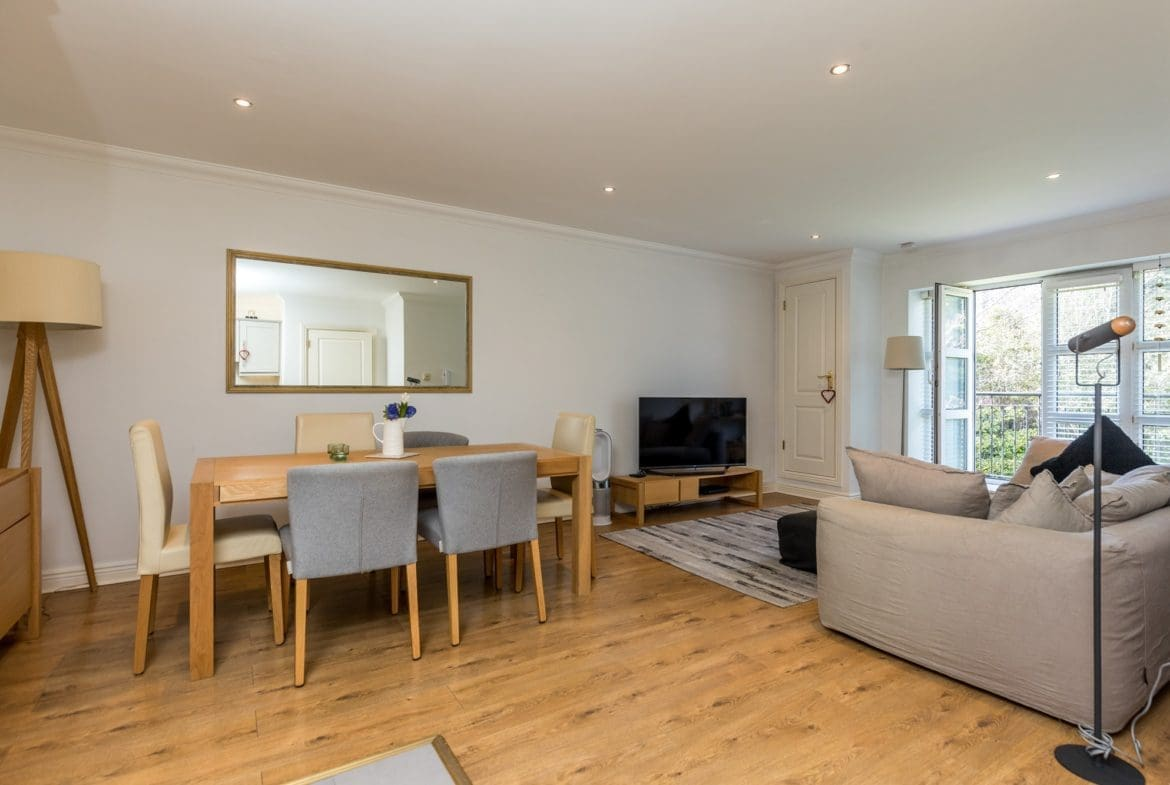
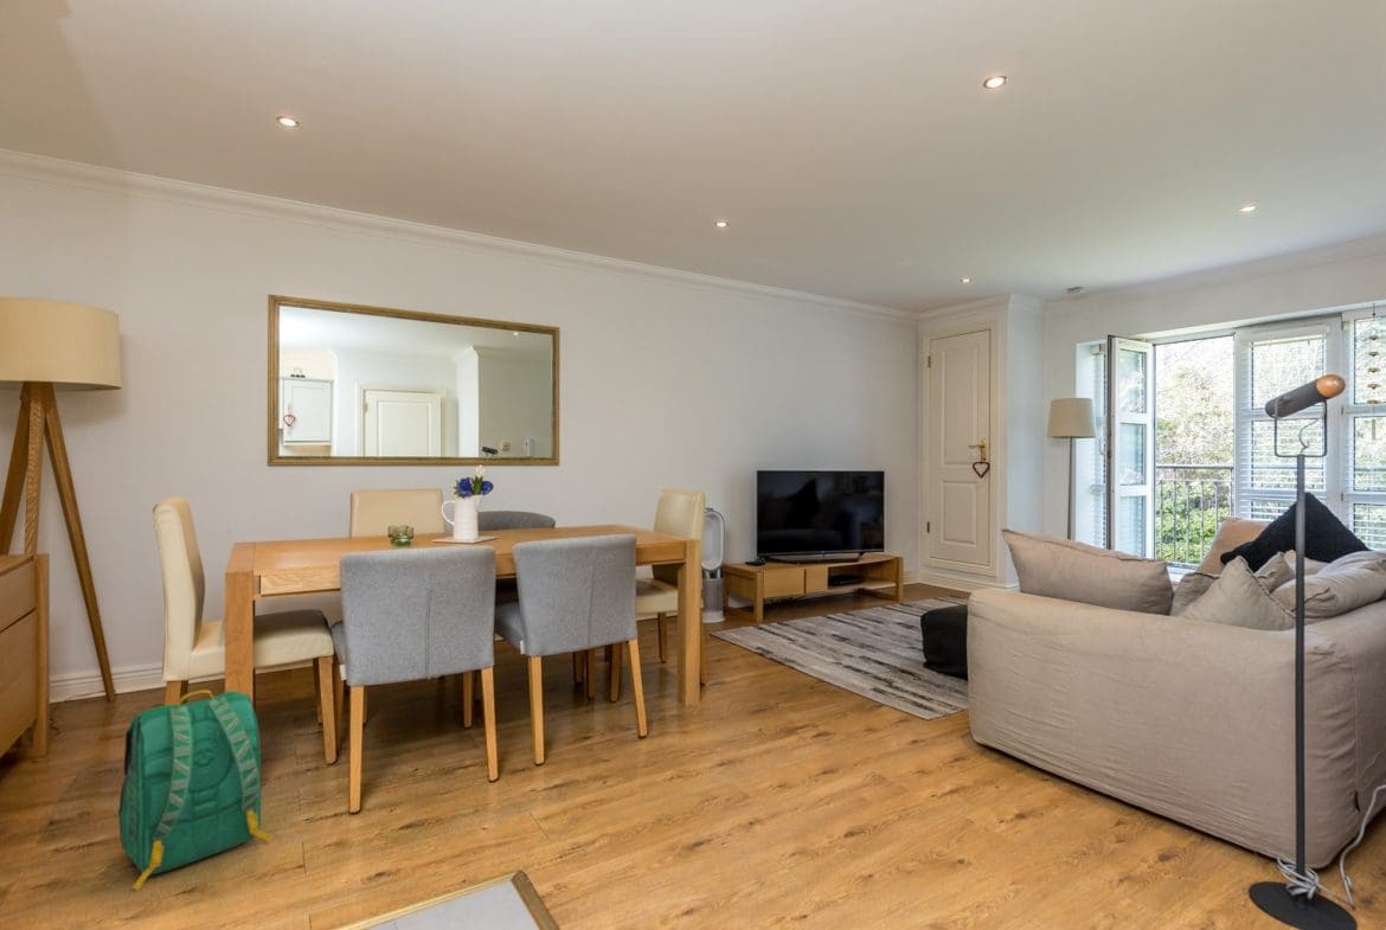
+ backpack (193, 769)
